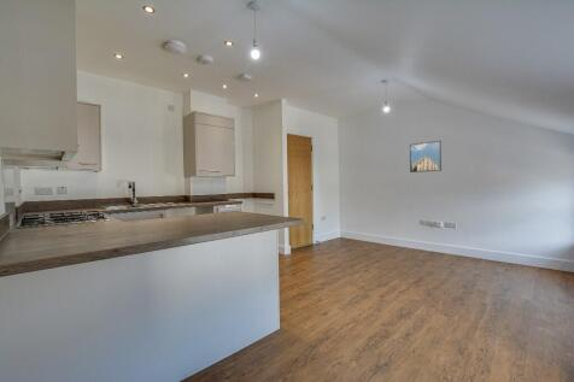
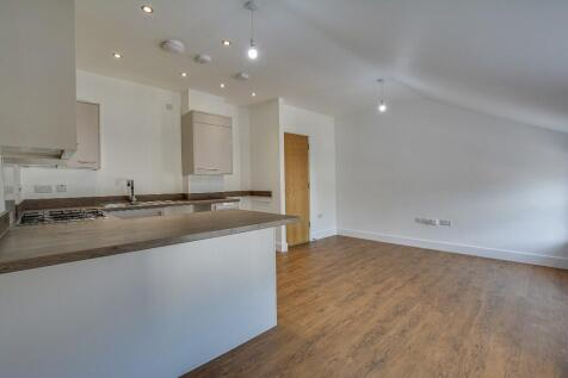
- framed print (424, 157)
